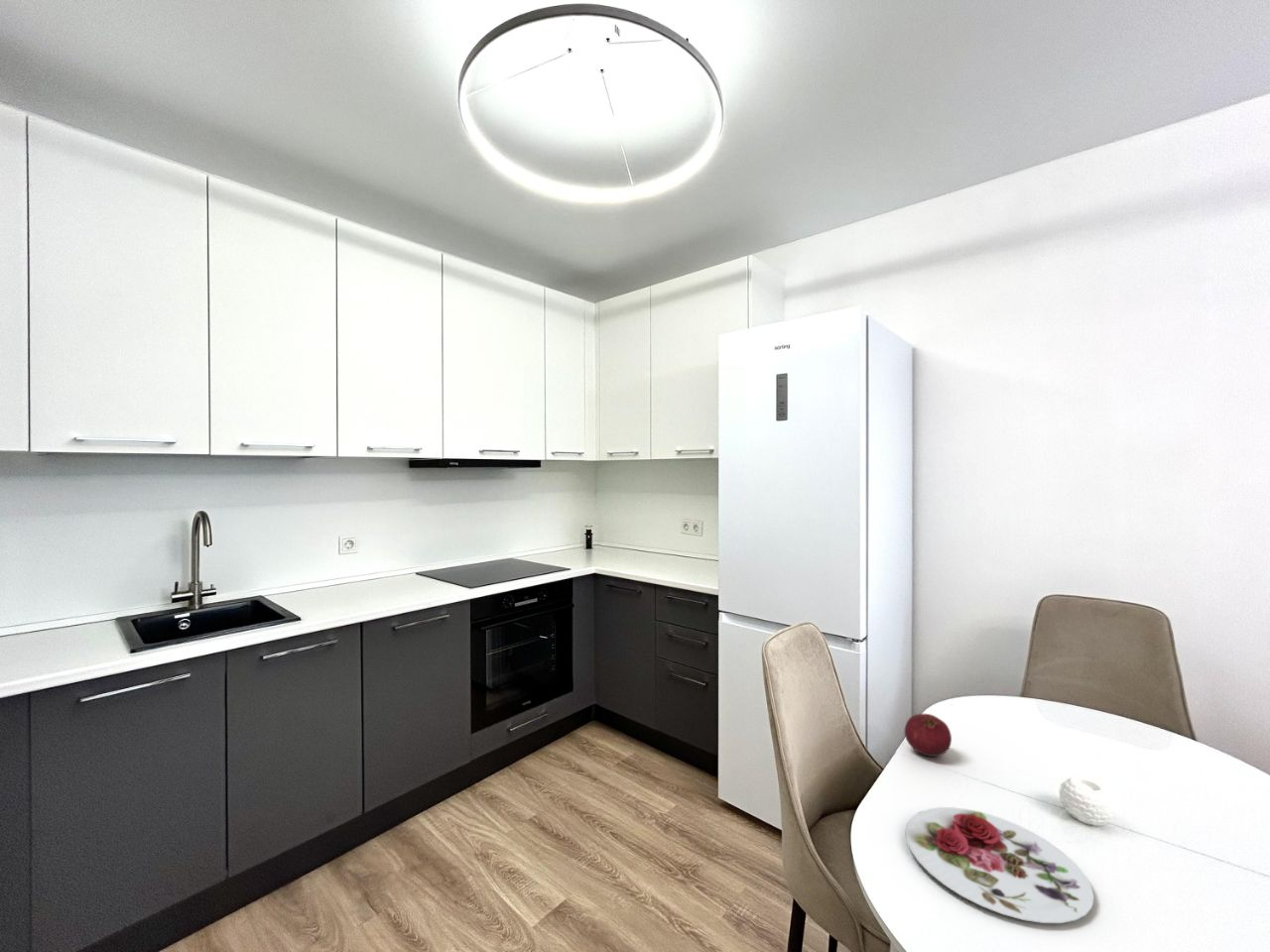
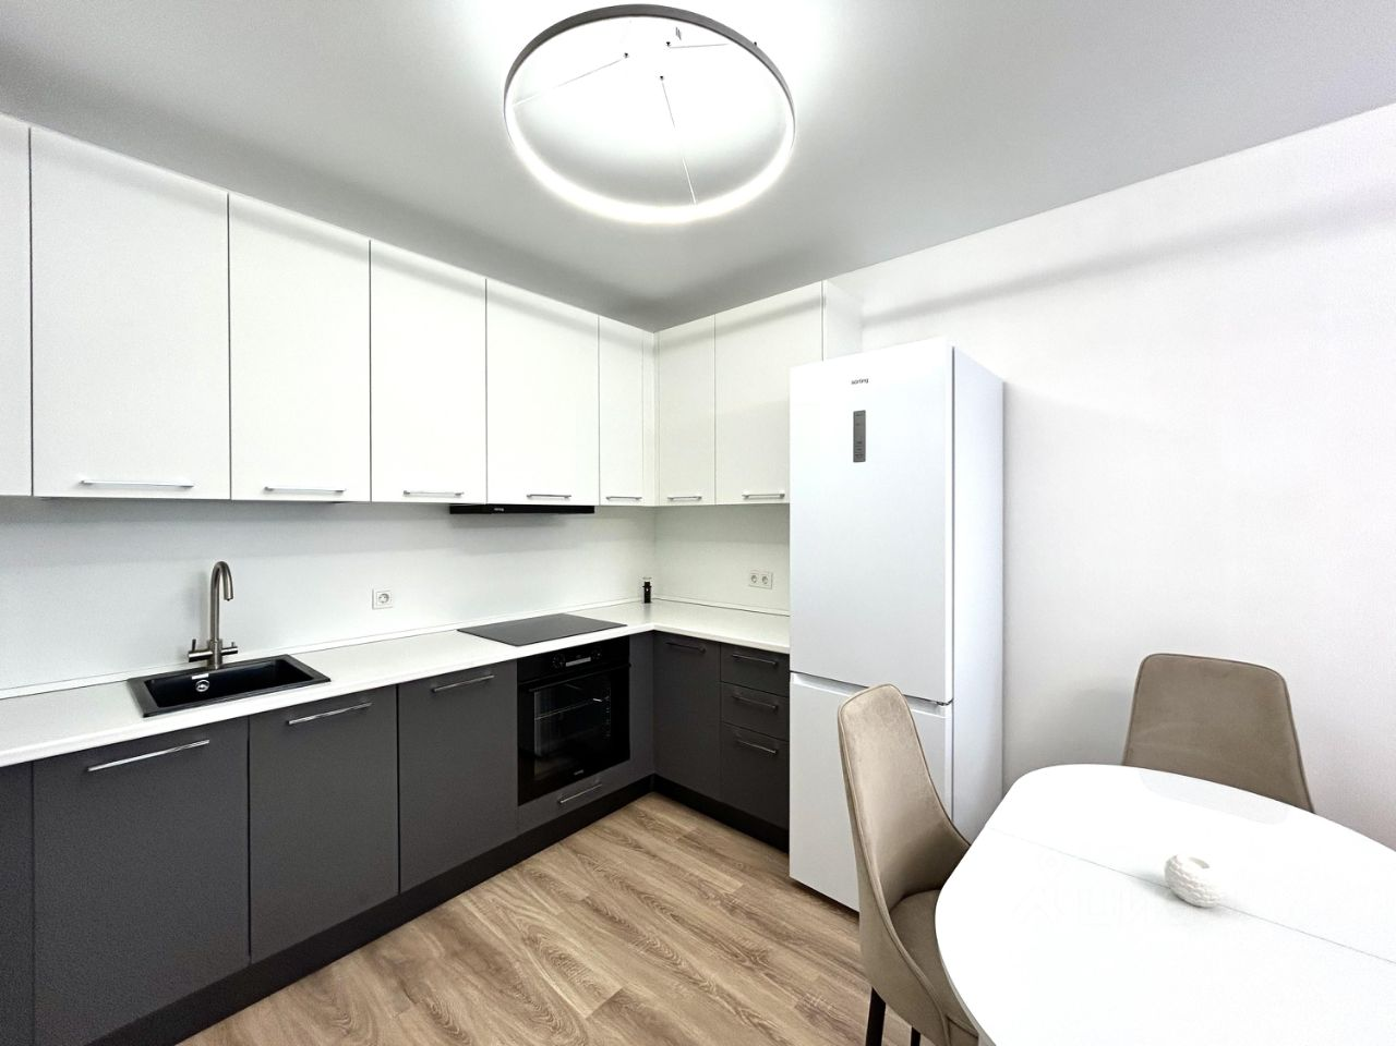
- fruit (927, 733)
- plate (991, 856)
